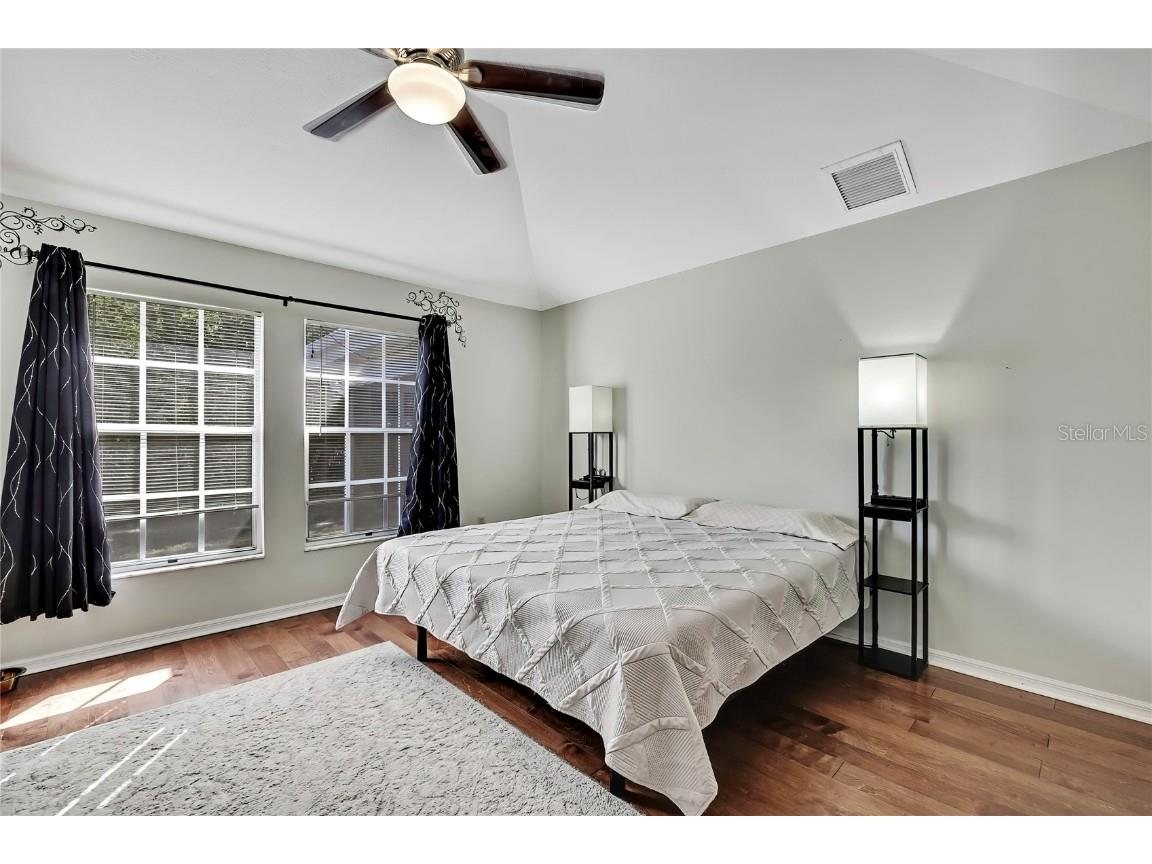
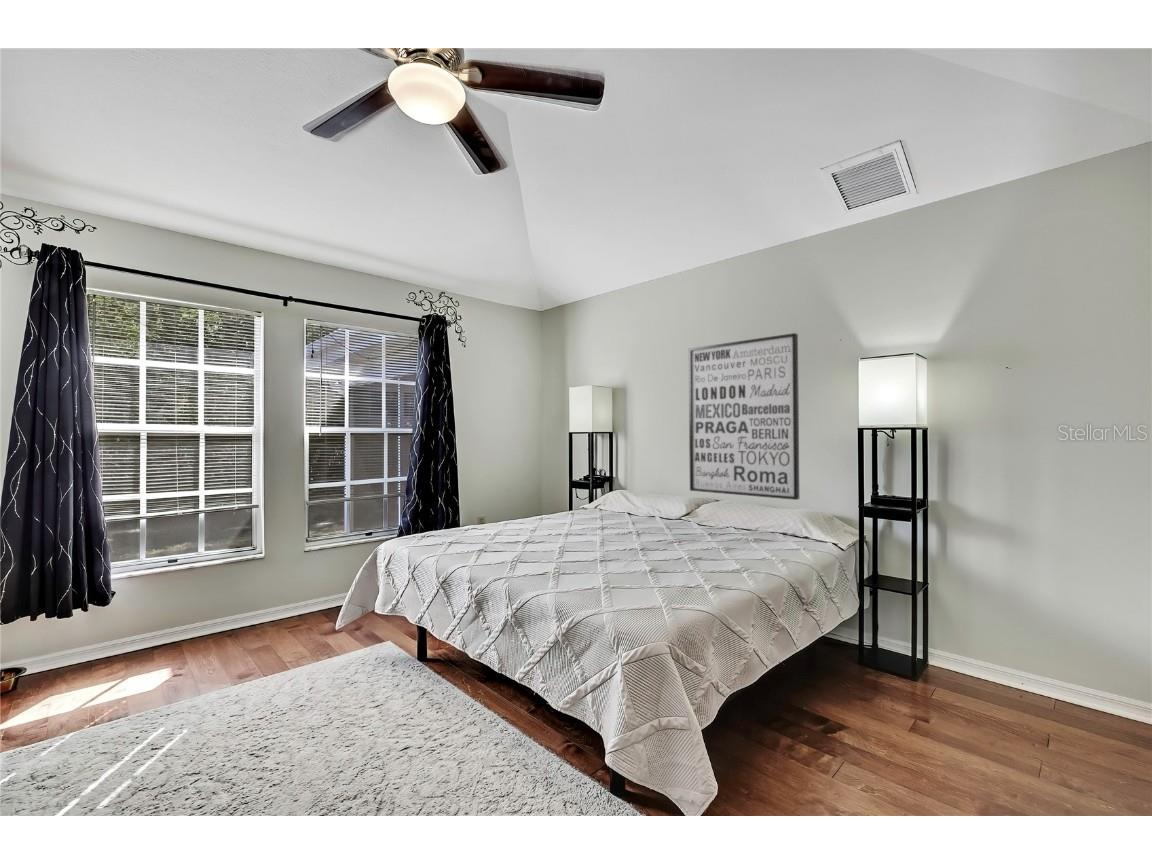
+ wall art (739, 418)
